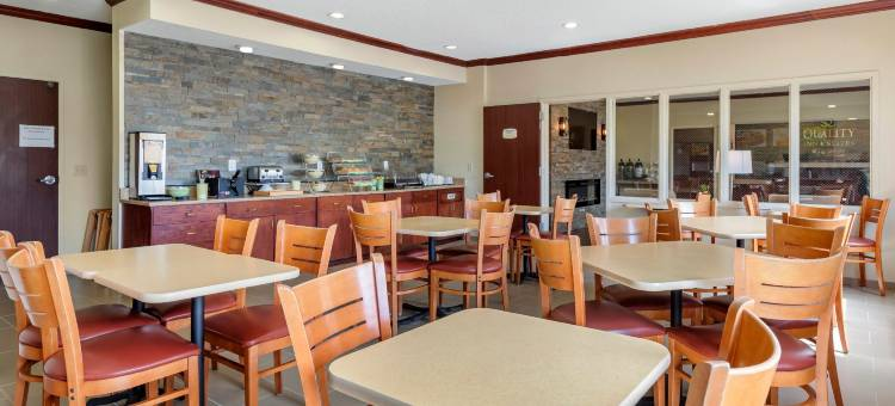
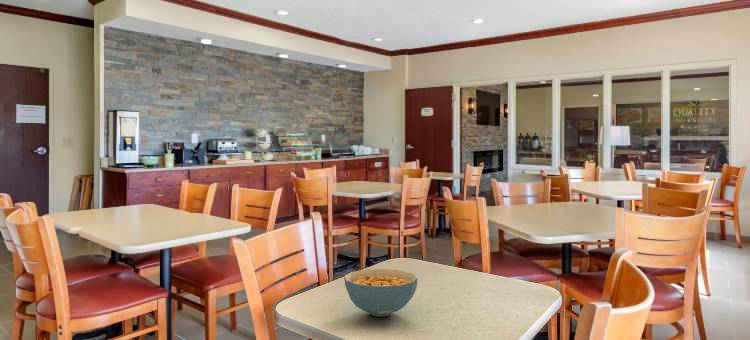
+ cereal bowl (380, 294)
